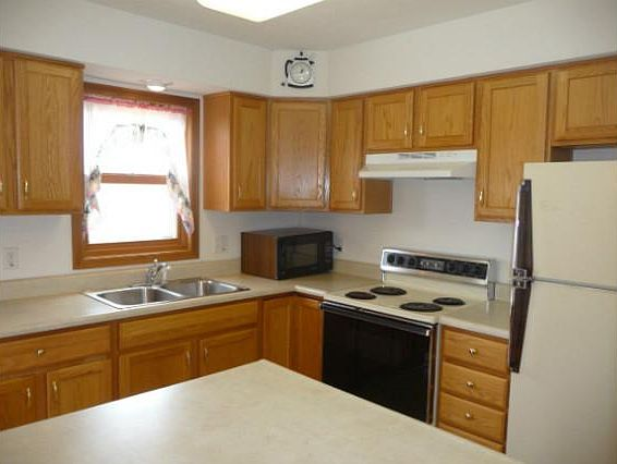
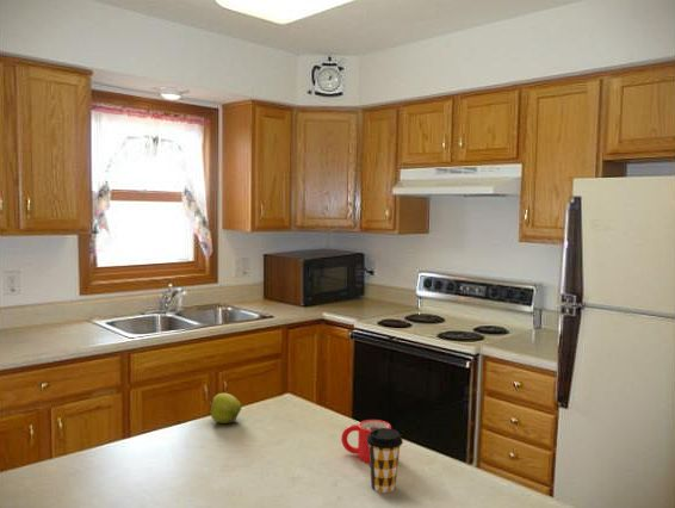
+ mug (365, 440)
+ coffee cup (384, 460)
+ apple (224, 408)
